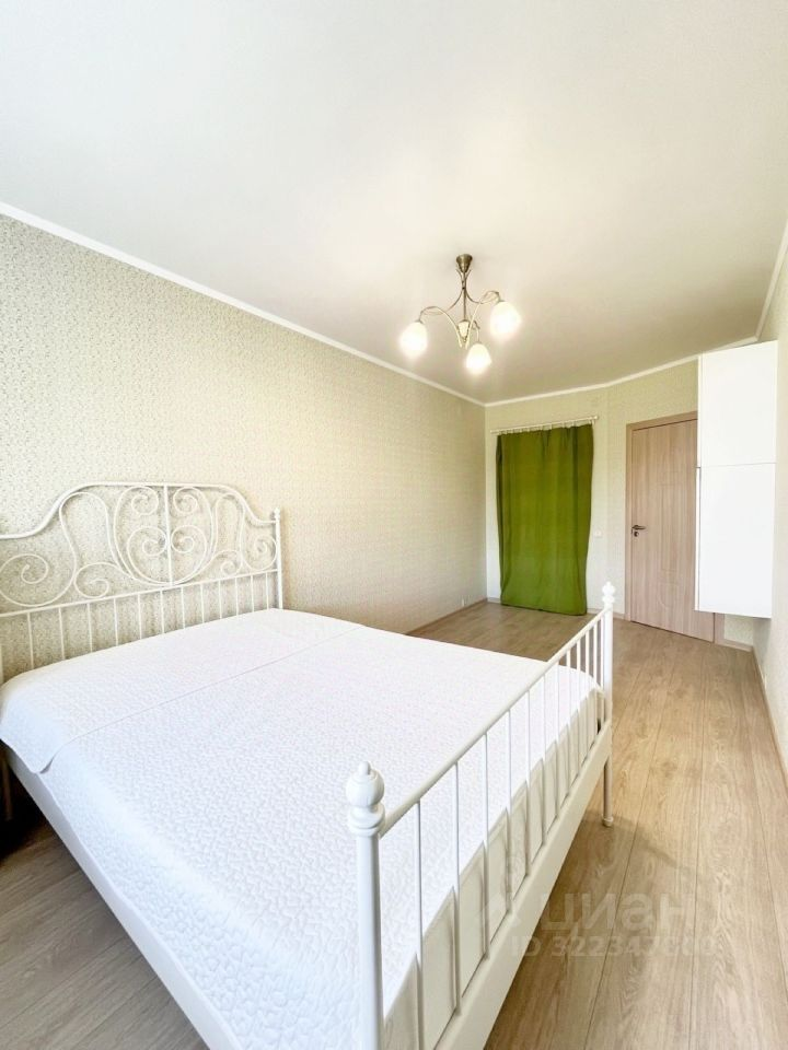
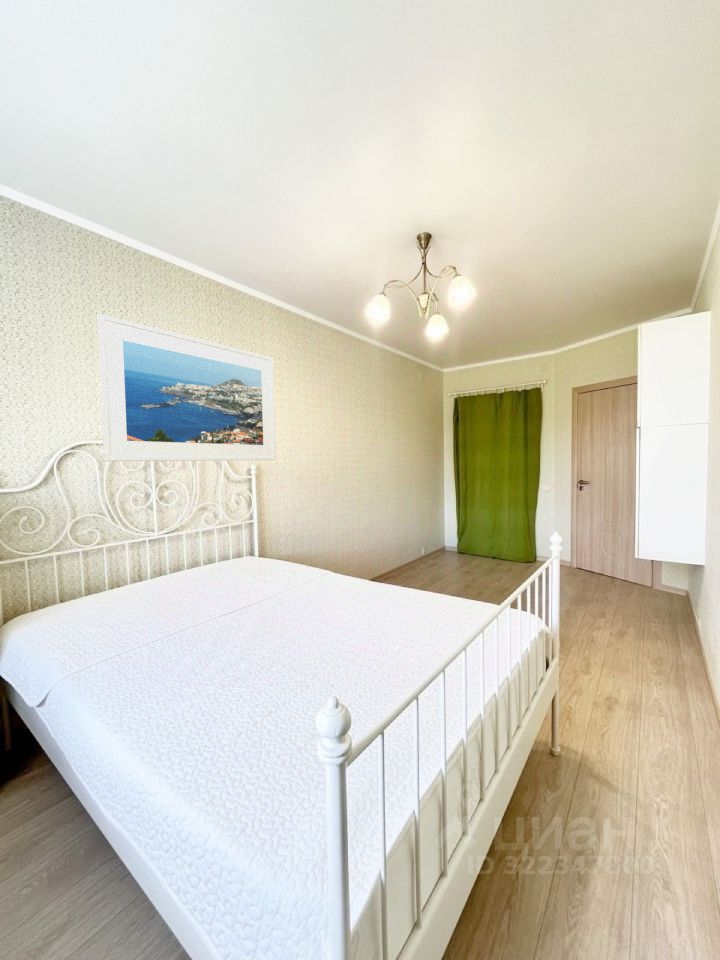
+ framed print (203, 400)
